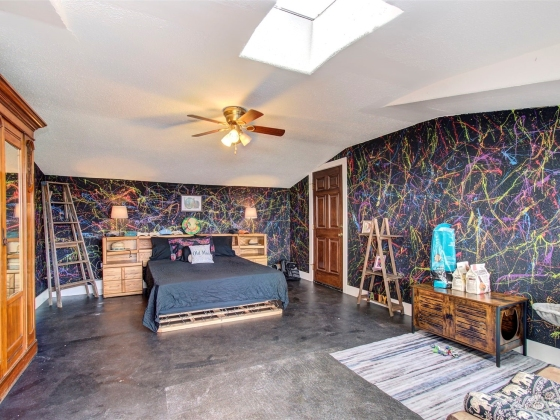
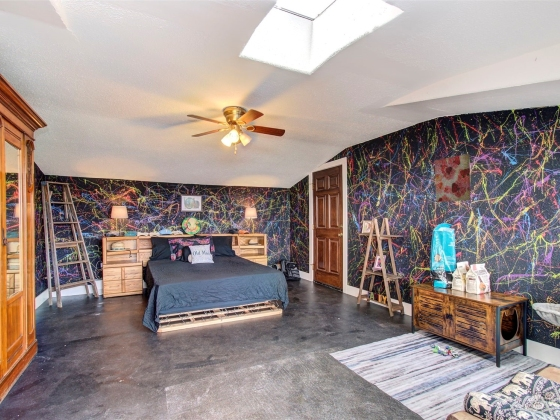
+ wall art (451, 179)
